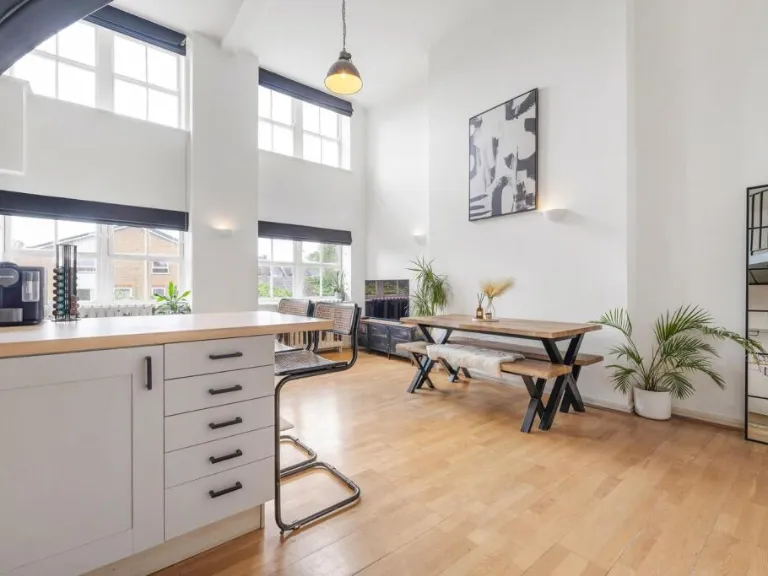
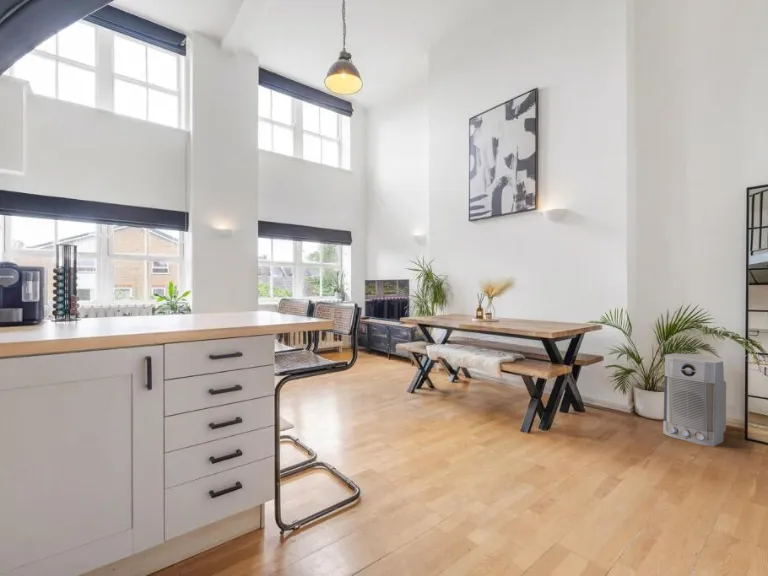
+ air purifier (693, 395)
